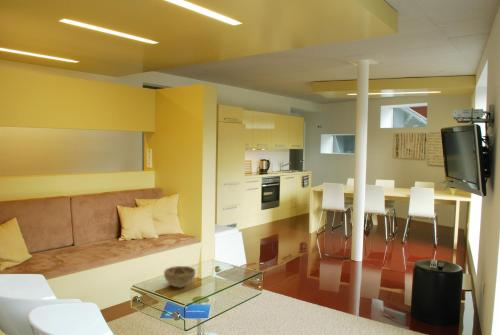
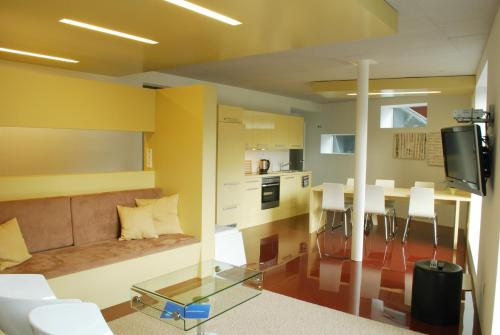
- decorative bowl (179, 277)
